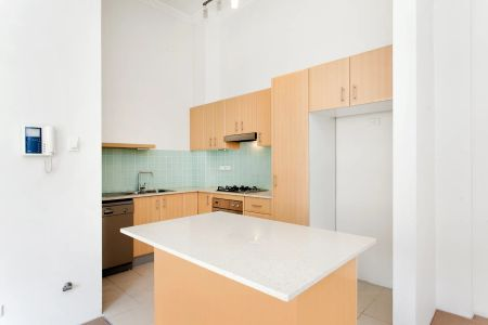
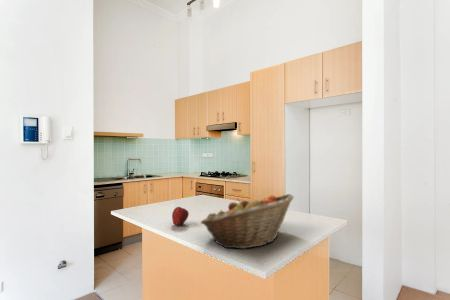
+ apple (180, 215)
+ fruit basket (249, 215)
